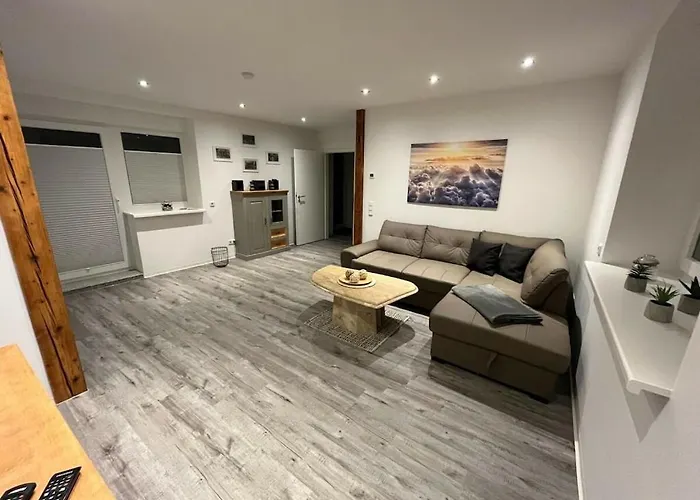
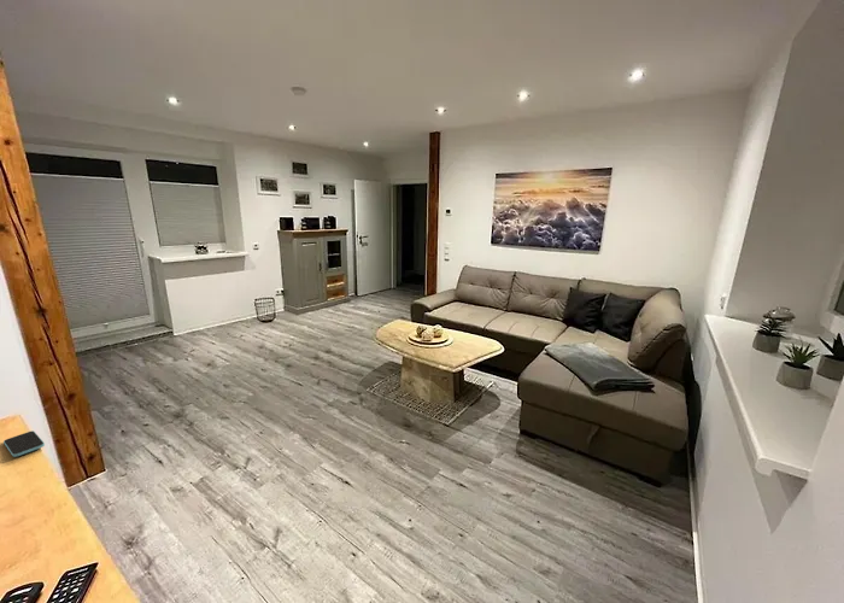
+ smartphone (23, 443)
